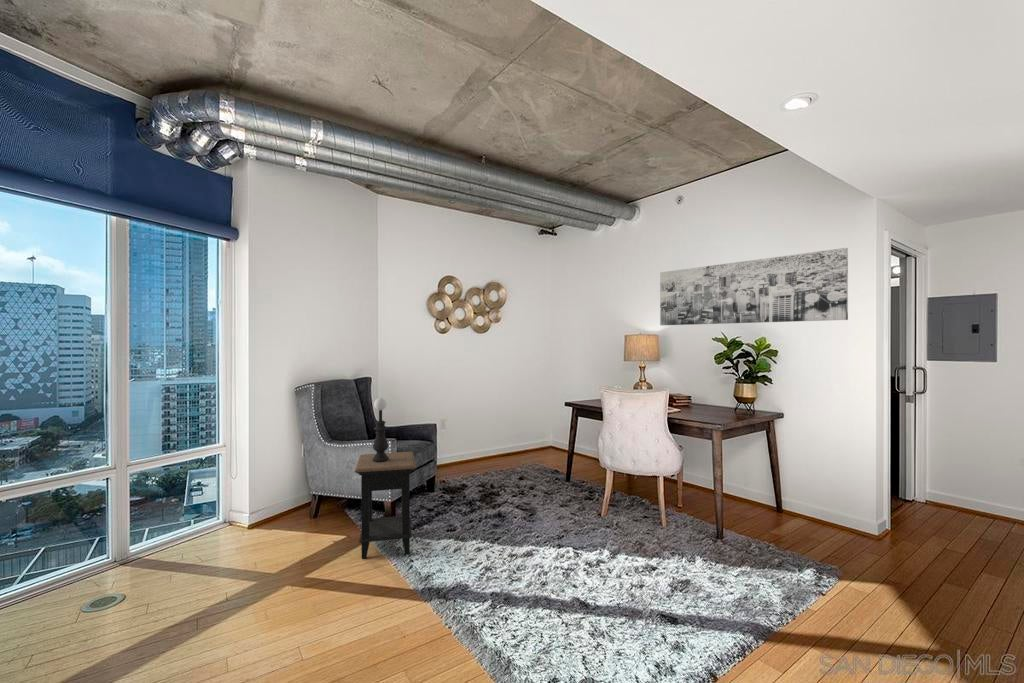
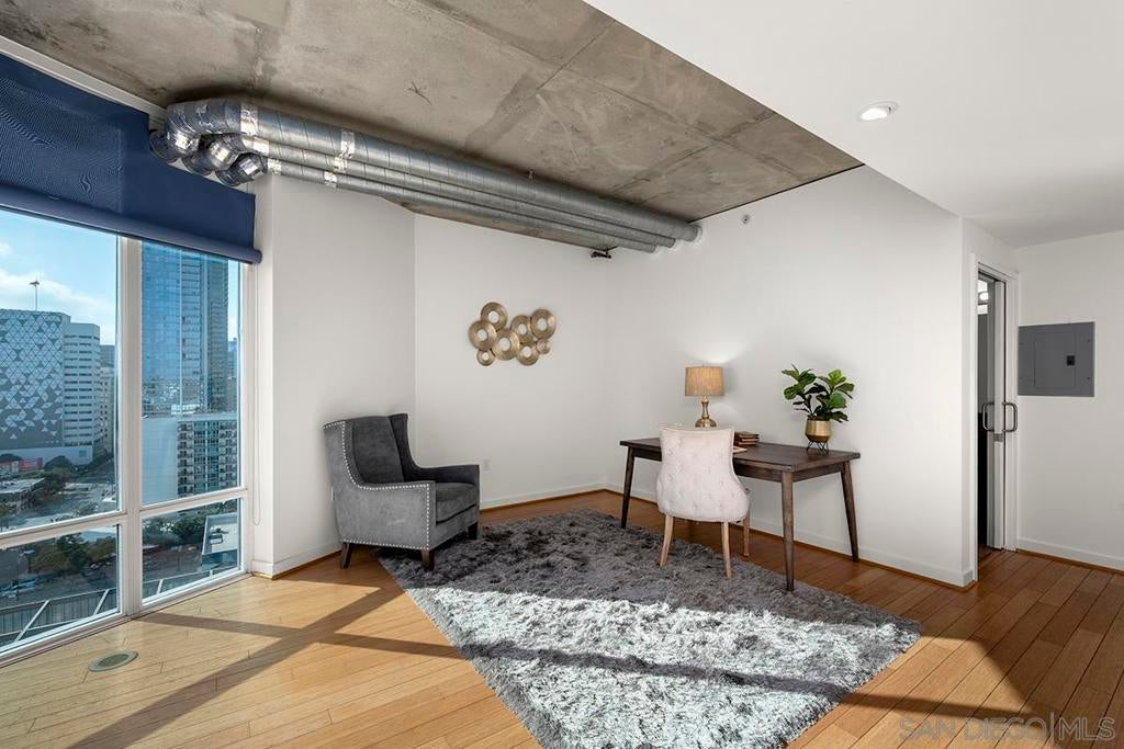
- table lamp (380, 428)
- side table (386, 489)
- wall art (740, 292)
